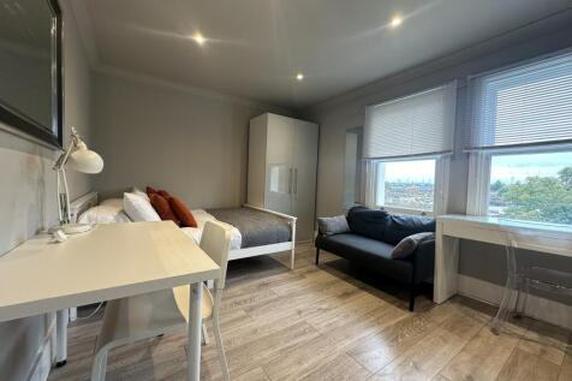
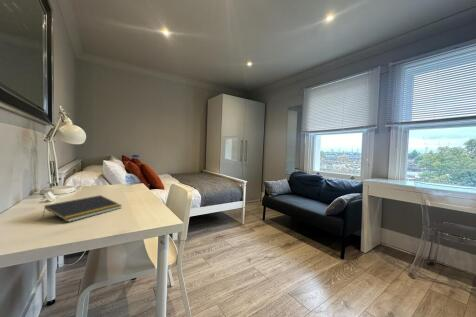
+ notepad (86, 206)
+ water bottle (133, 184)
